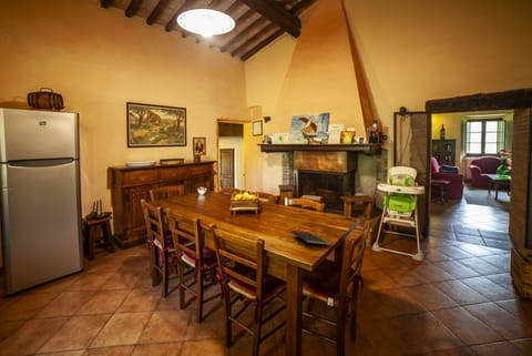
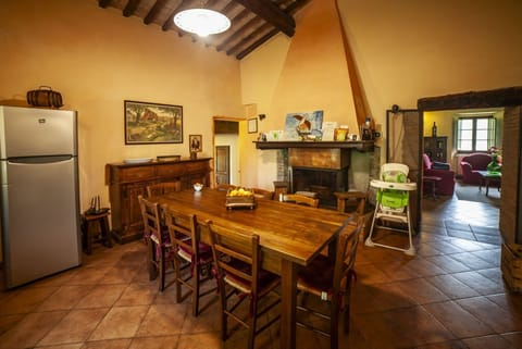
- notepad (309, 236)
